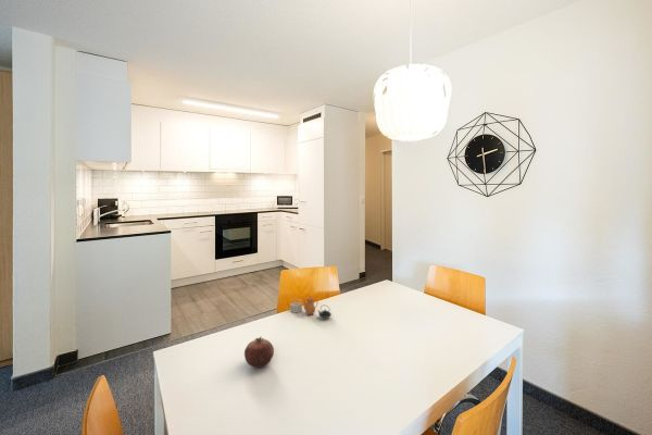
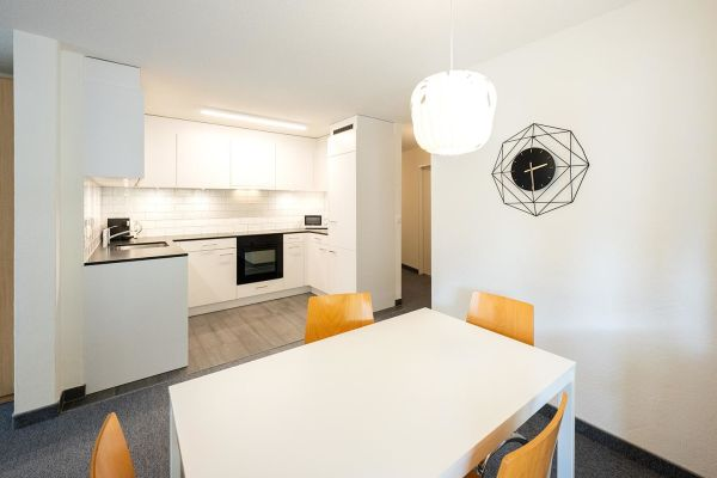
- teapot (309, 304)
- fruit (259, 351)
